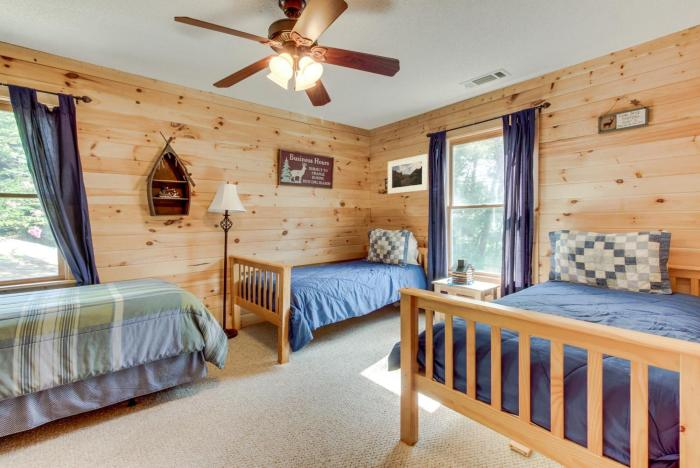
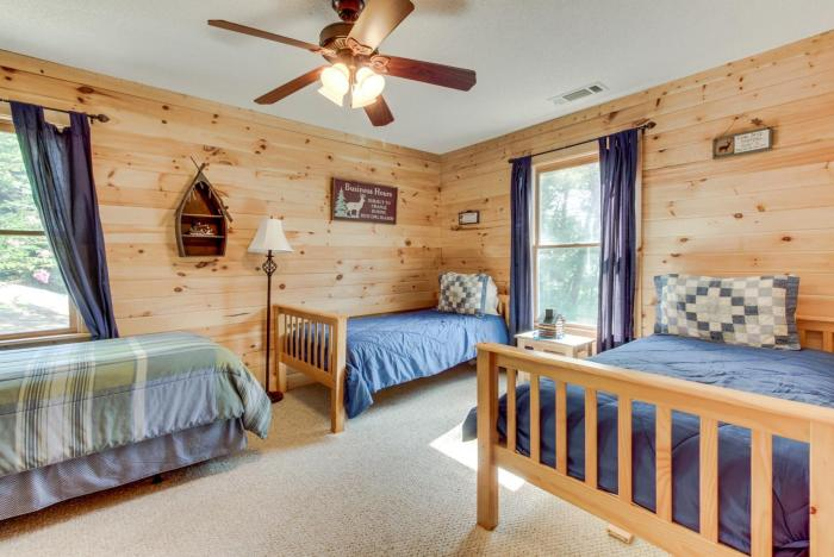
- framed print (406, 175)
